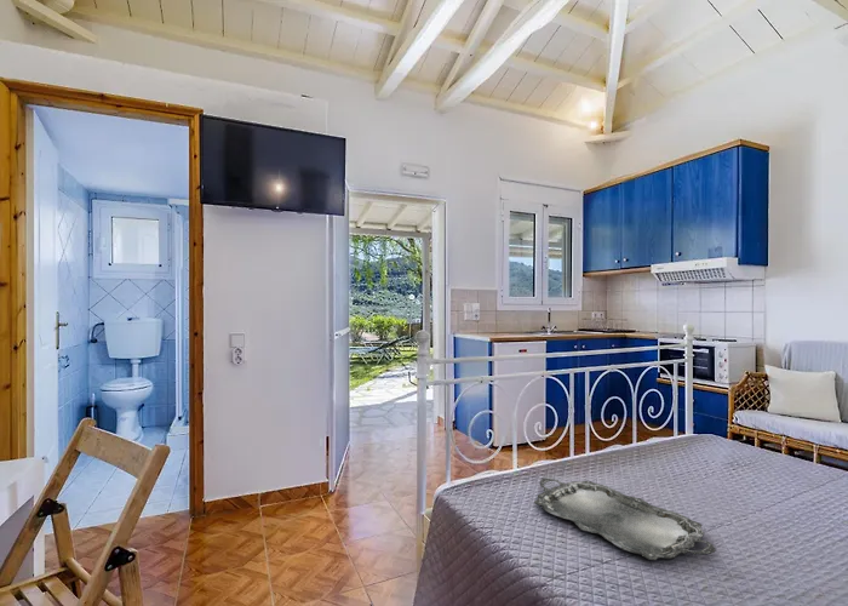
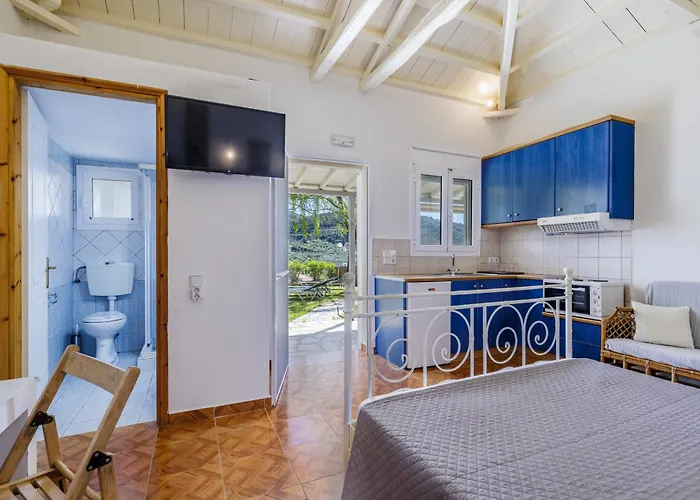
- serving tray (613, 513)
